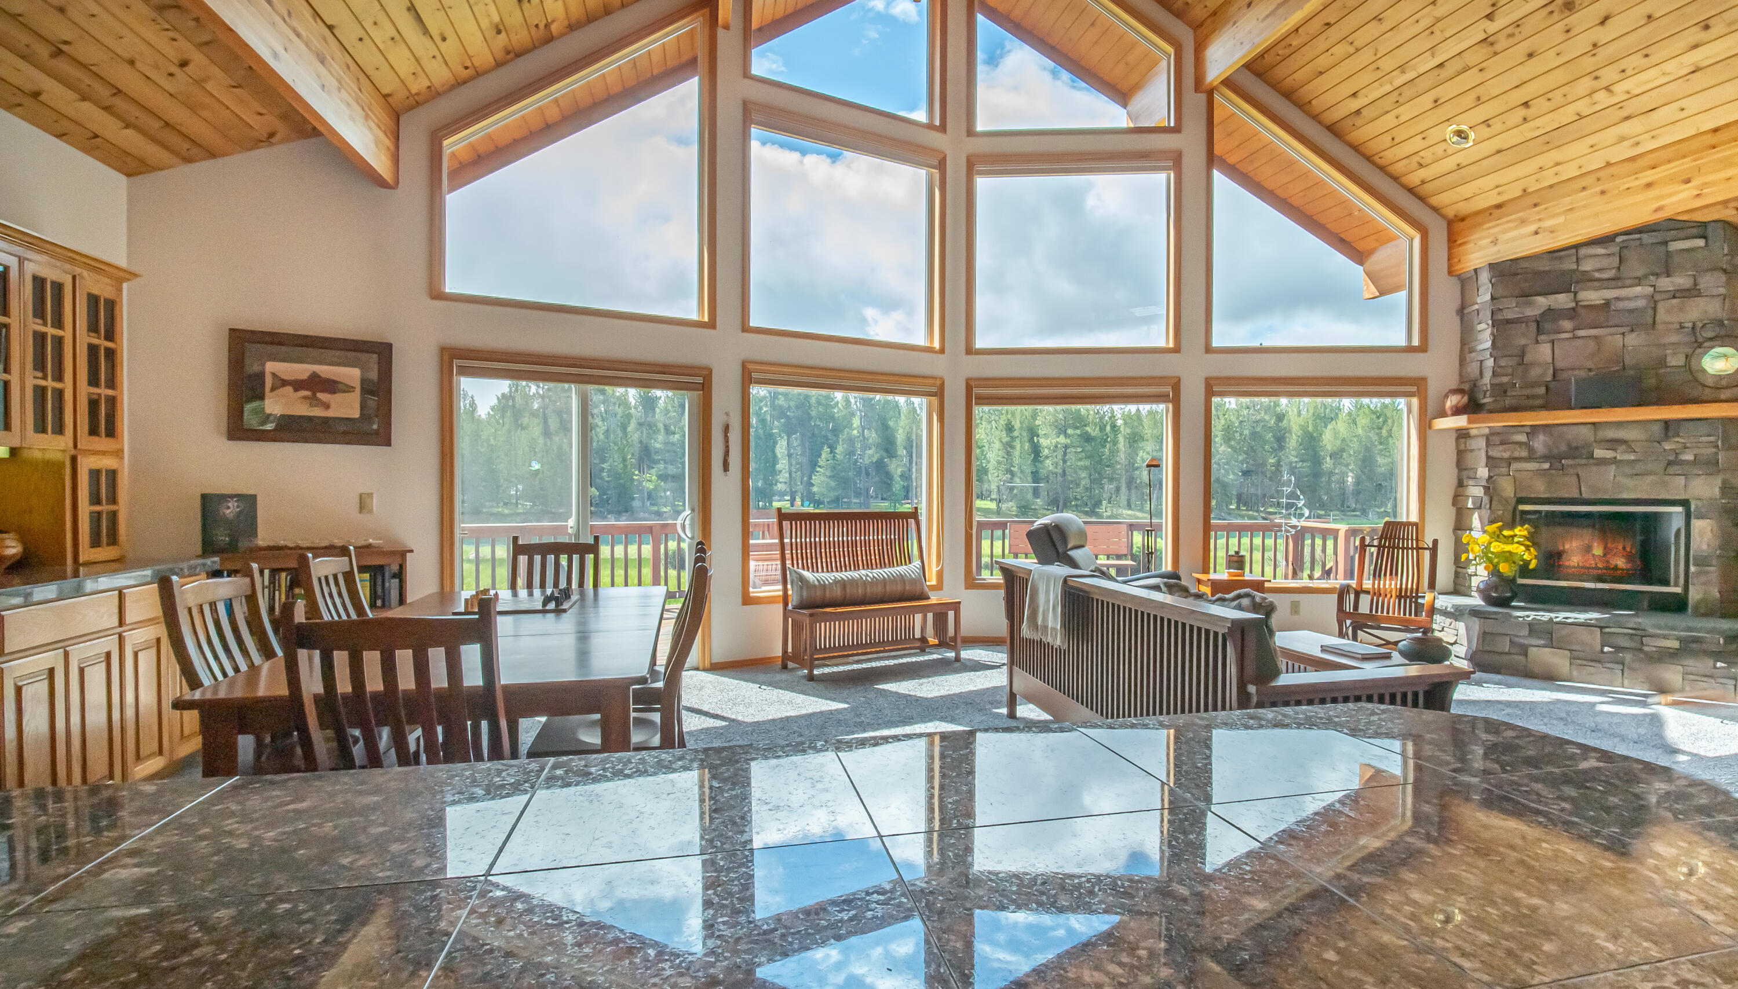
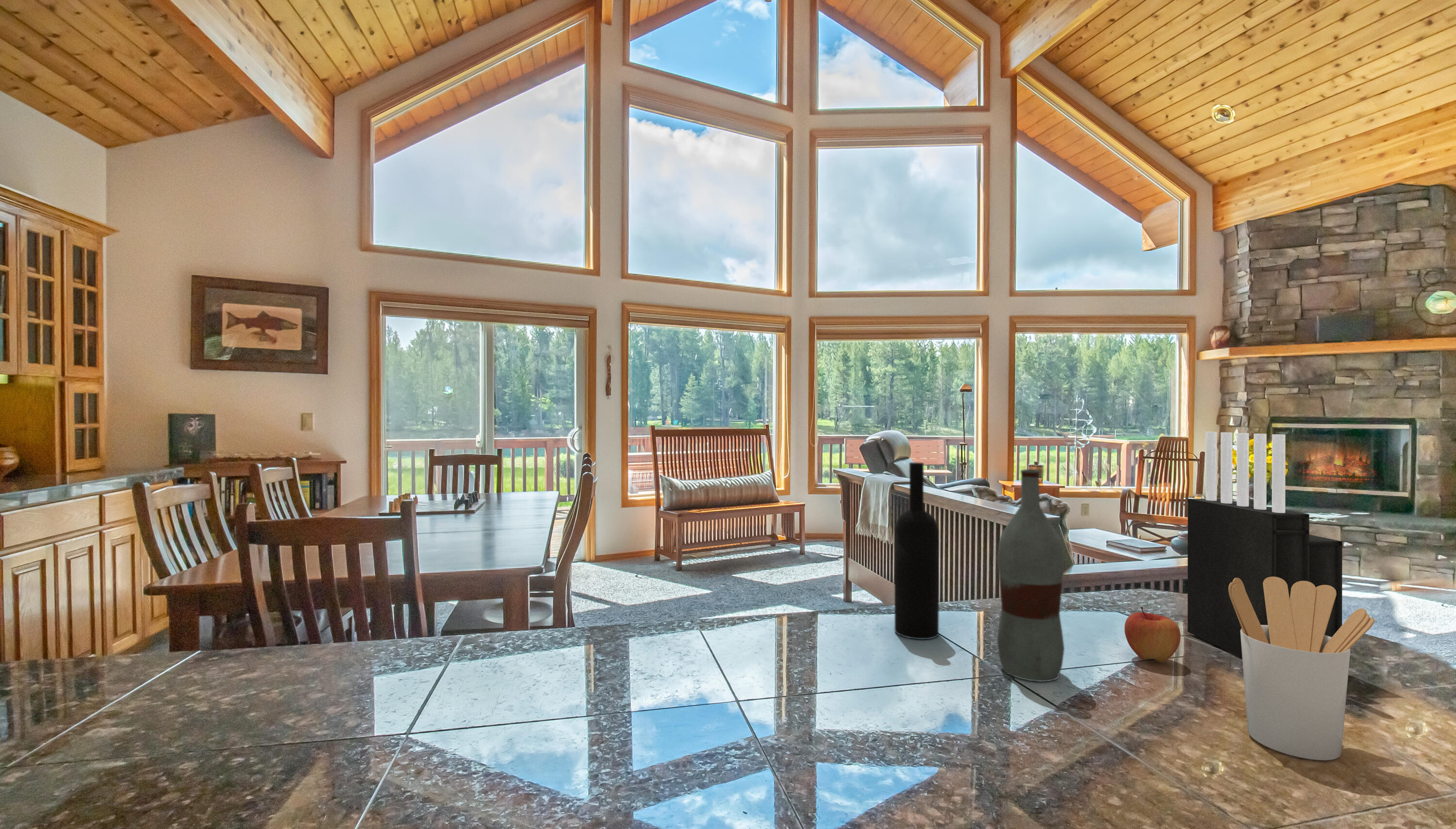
+ utensil holder (1294, 659)
+ bottle (1030, 570)
+ knife block (1265, 542)
+ wine bottle (916, 547)
+ apple (1152, 633)
